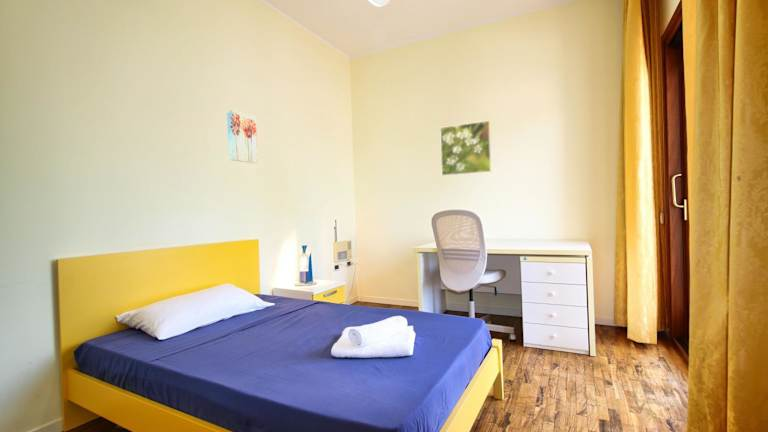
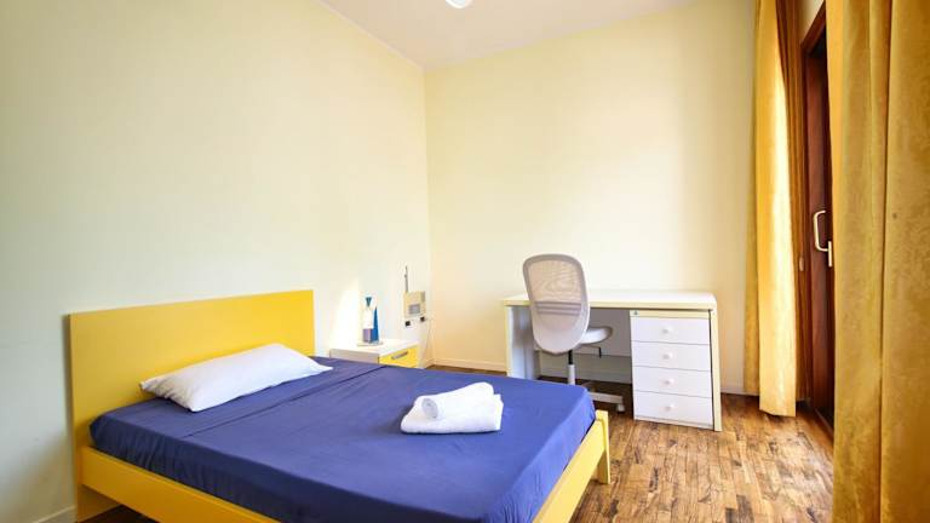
- wall art (242, 137)
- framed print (465, 149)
